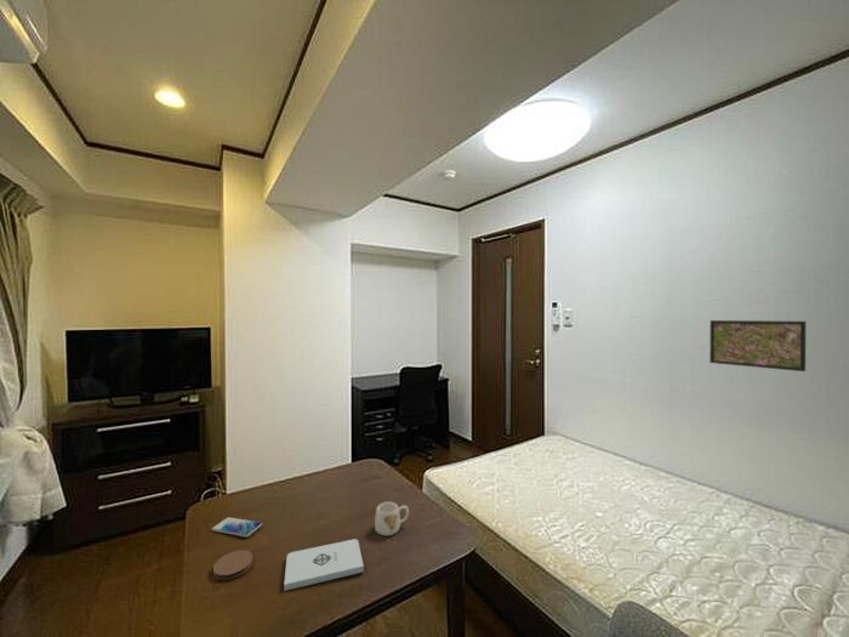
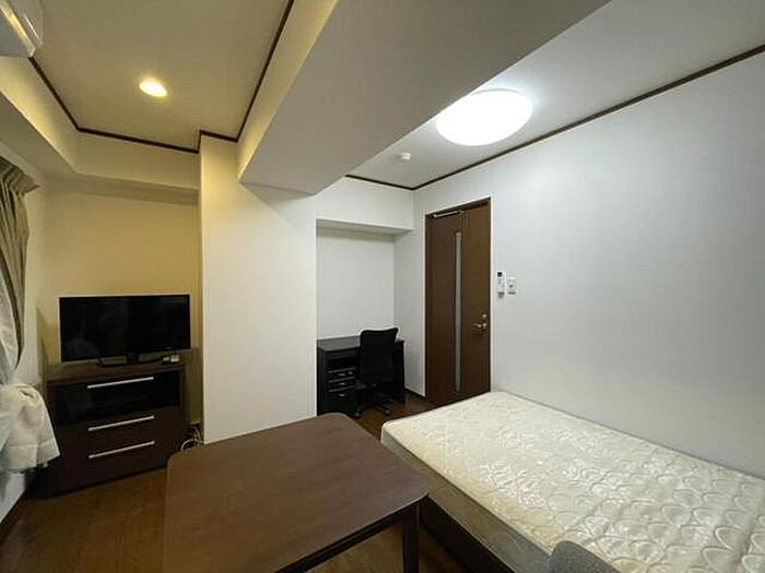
- smartphone (237, 527)
- mug (392, 517)
- notepad (324, 562)
- coaster (233, 564)
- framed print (753, 343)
